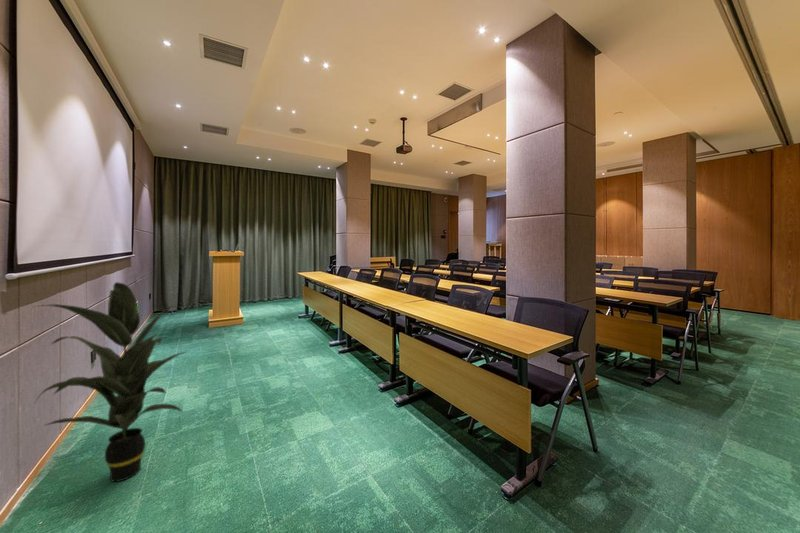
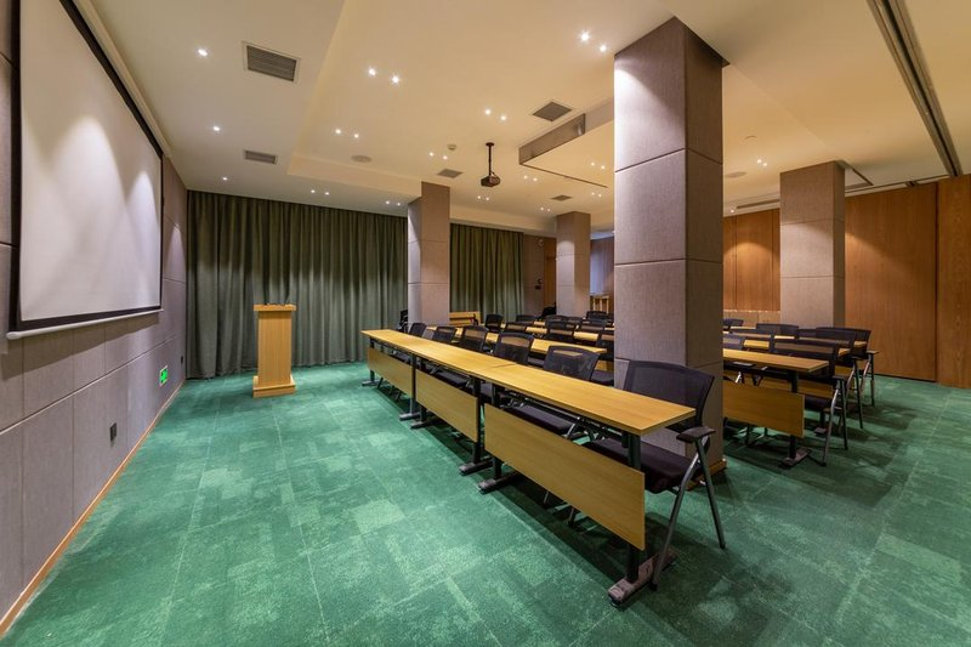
- indoor plant (117, 380)
